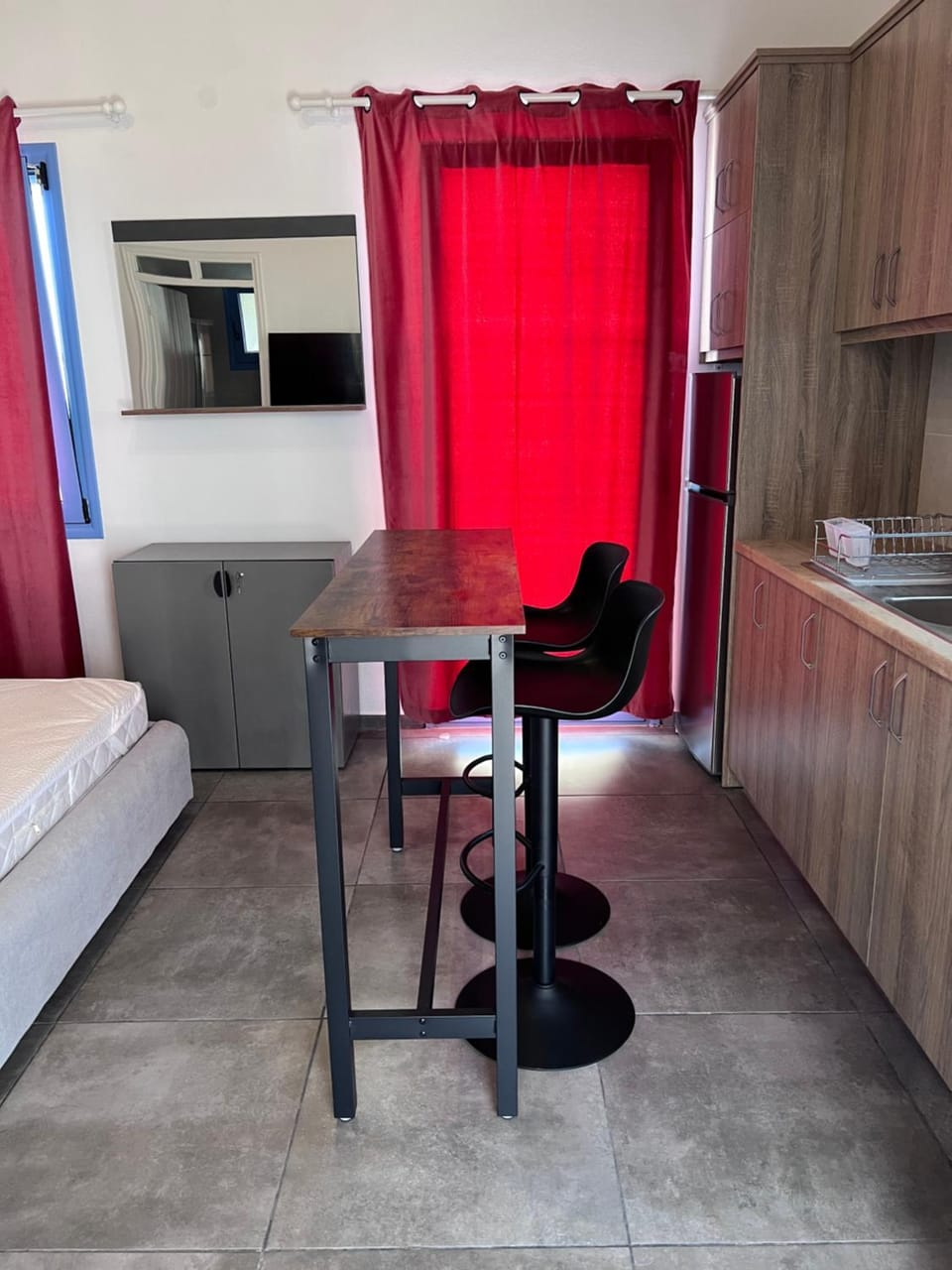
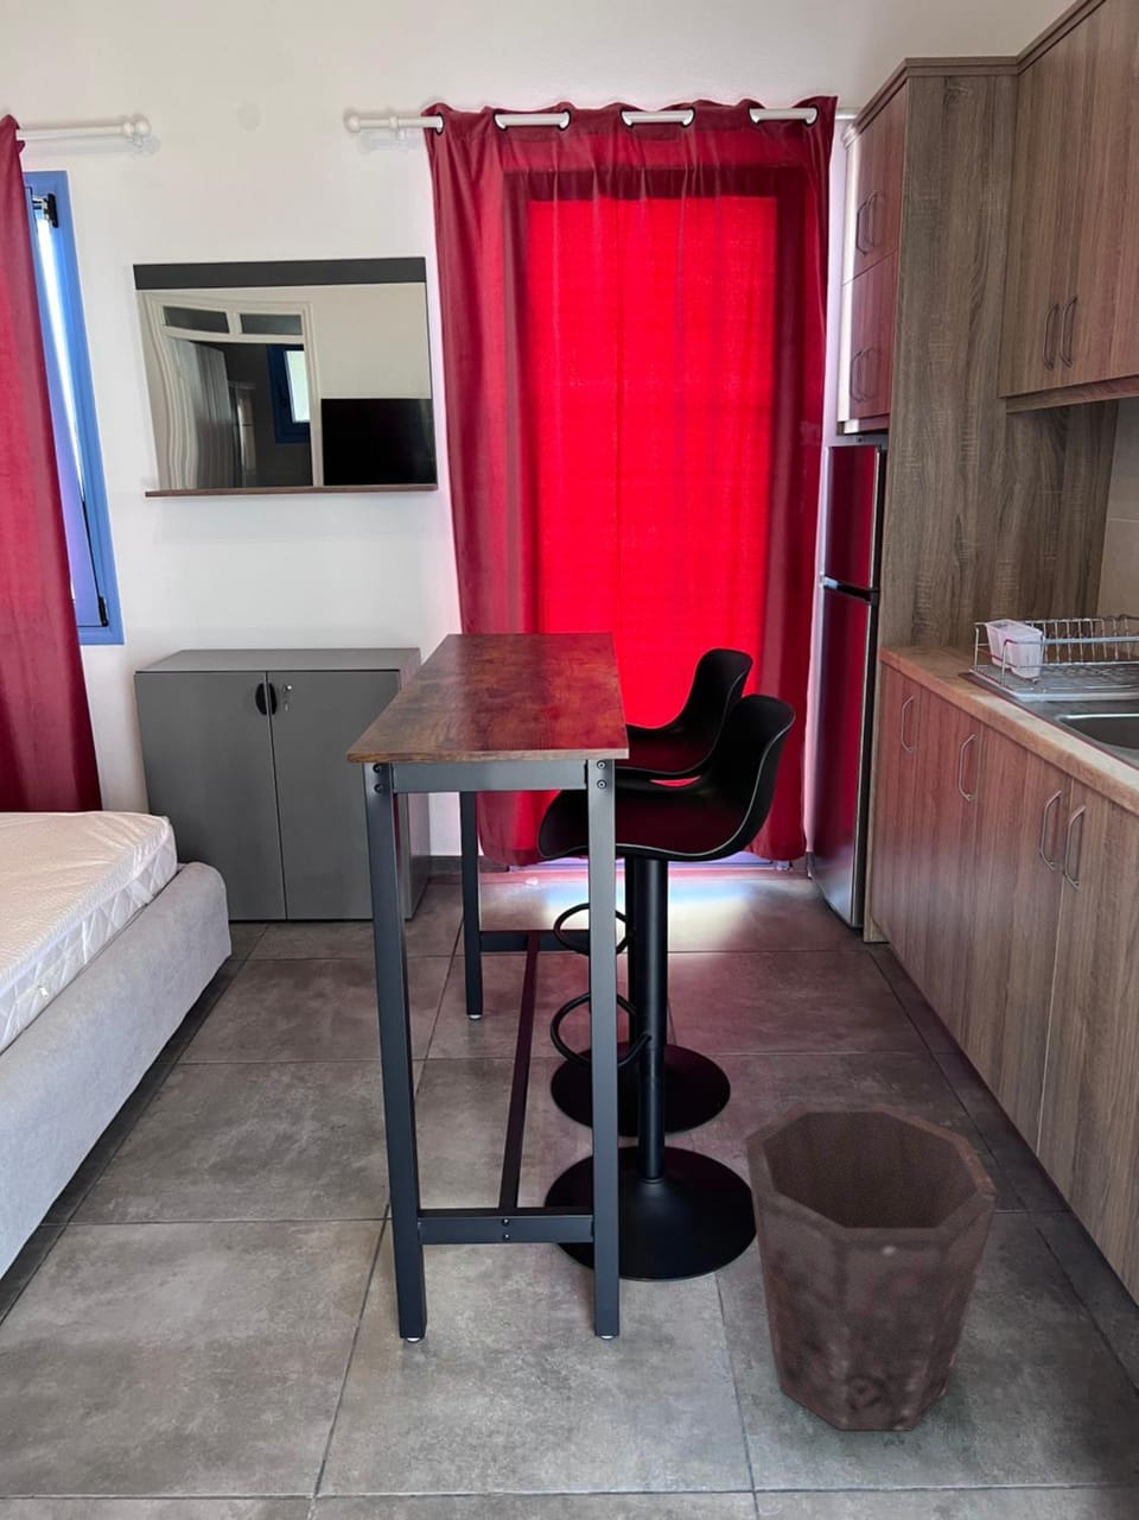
+ waste bin (860, 1267)
